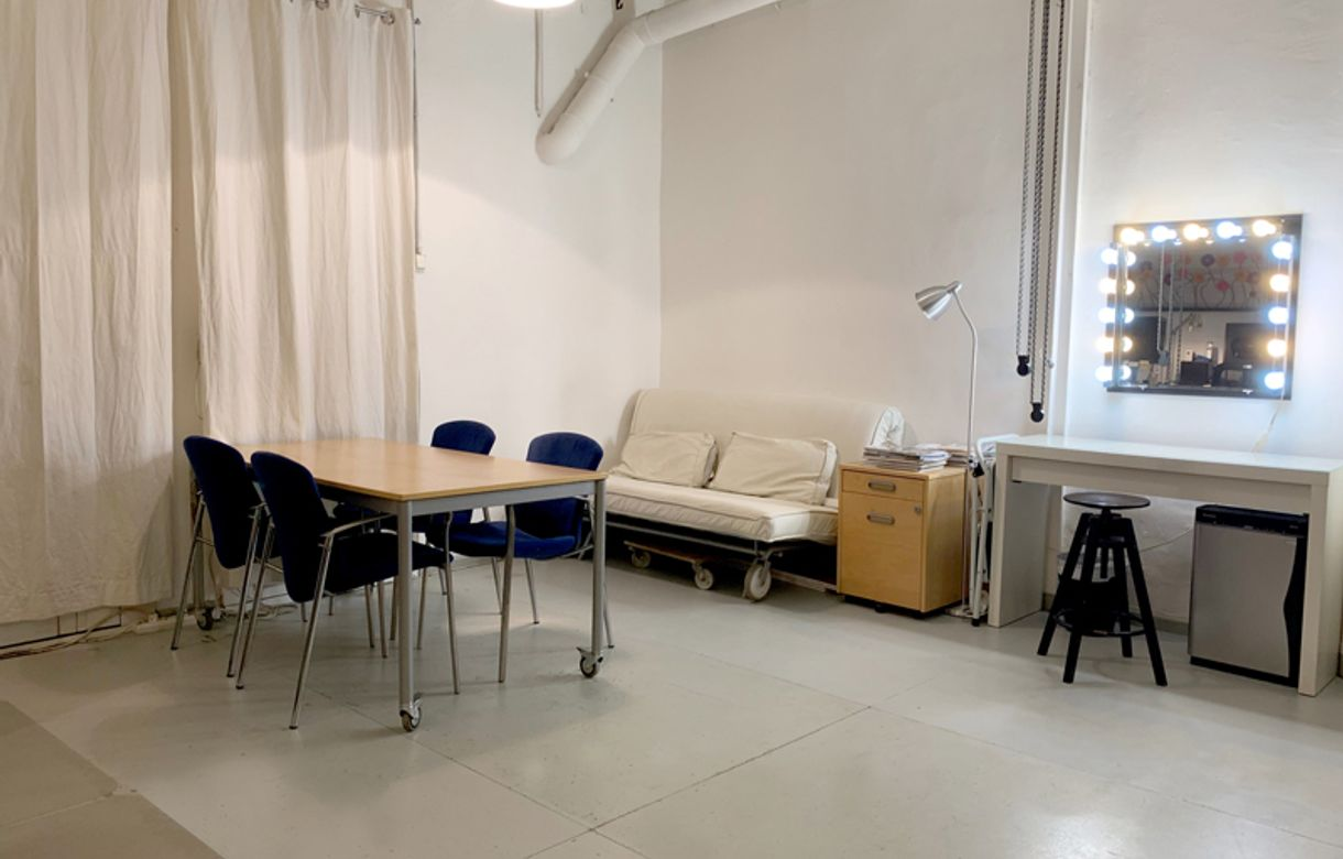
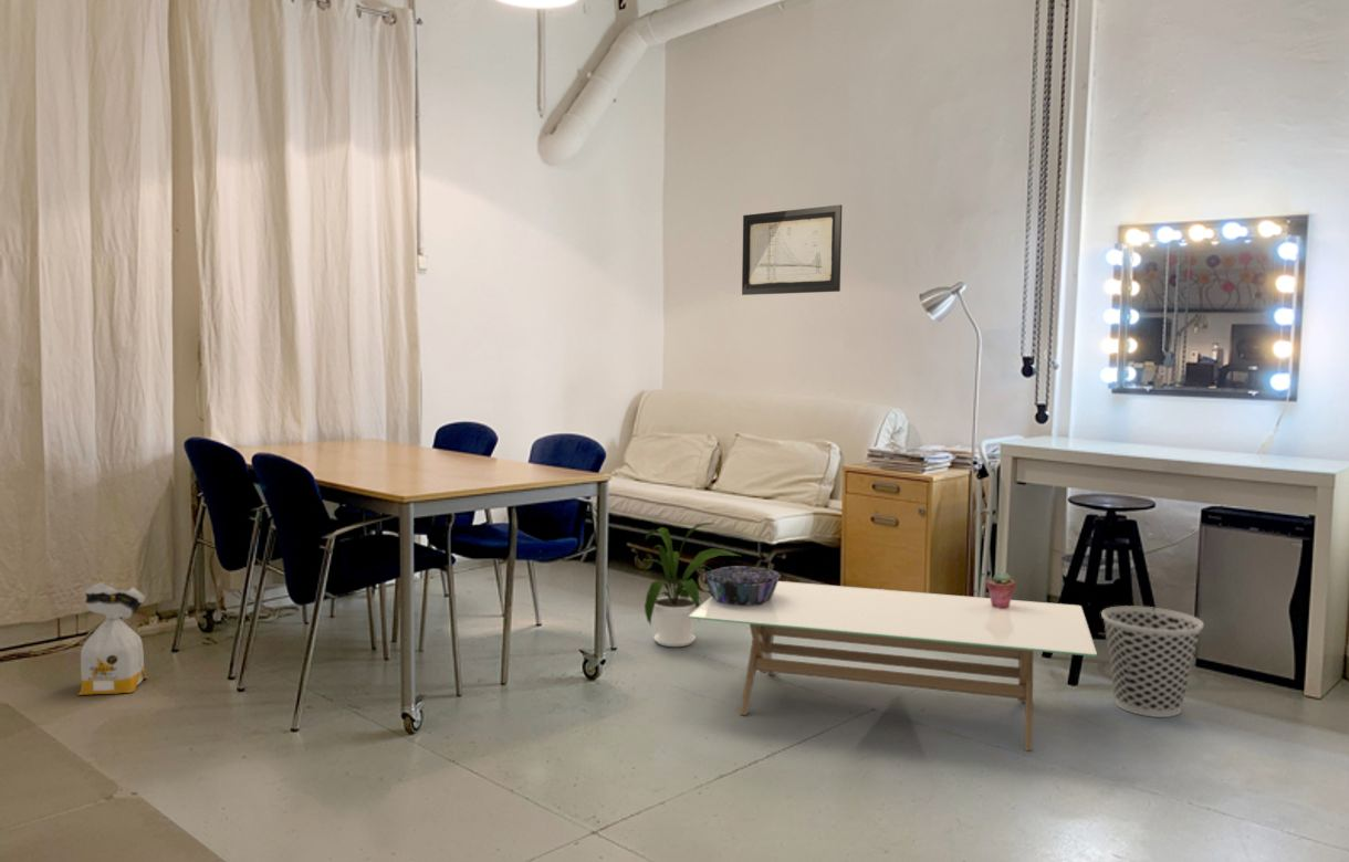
+ wall art (789, 252)
+ wastebasket (1149, 662)
+ coffee table (888, 659)
+ house plant (679, 580)
+ bag (111, 634)
+ potted succulent (1001, 588)
+ decorative bowl (741, 586)
